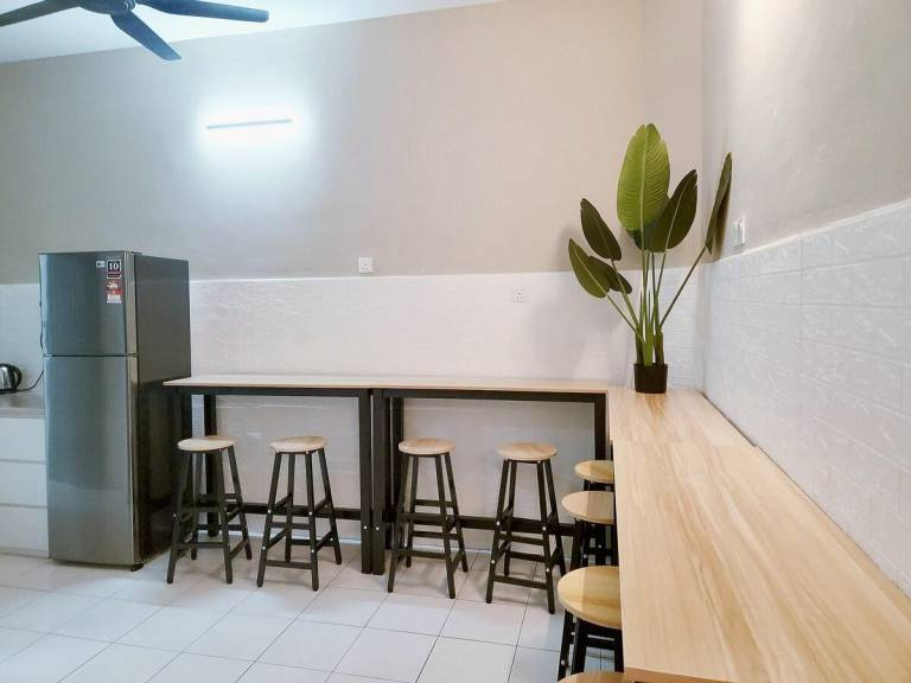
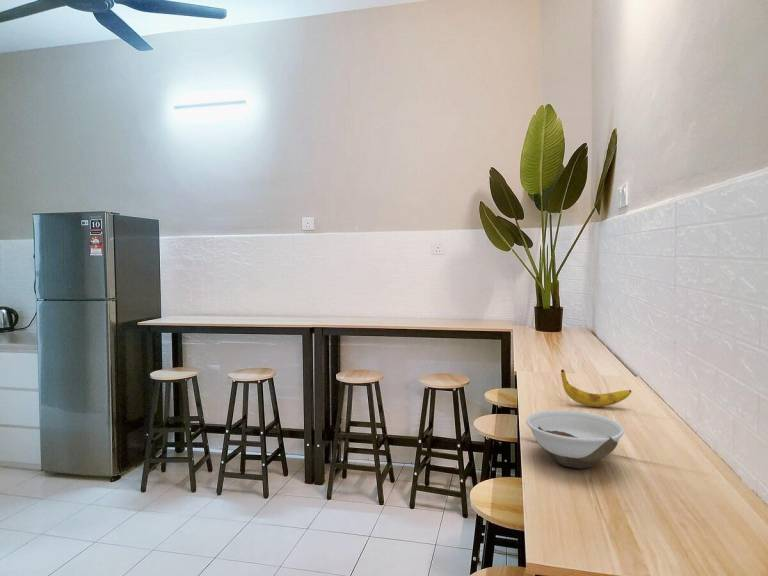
+ bowl (573, 442)
+ banana (595, 394)
